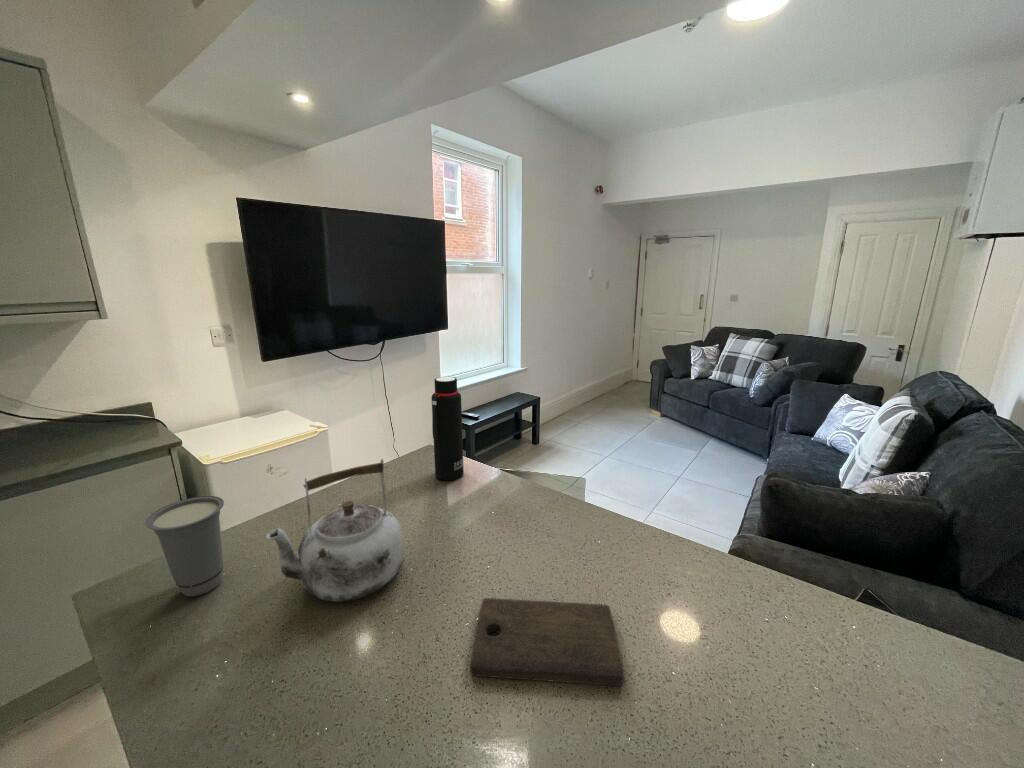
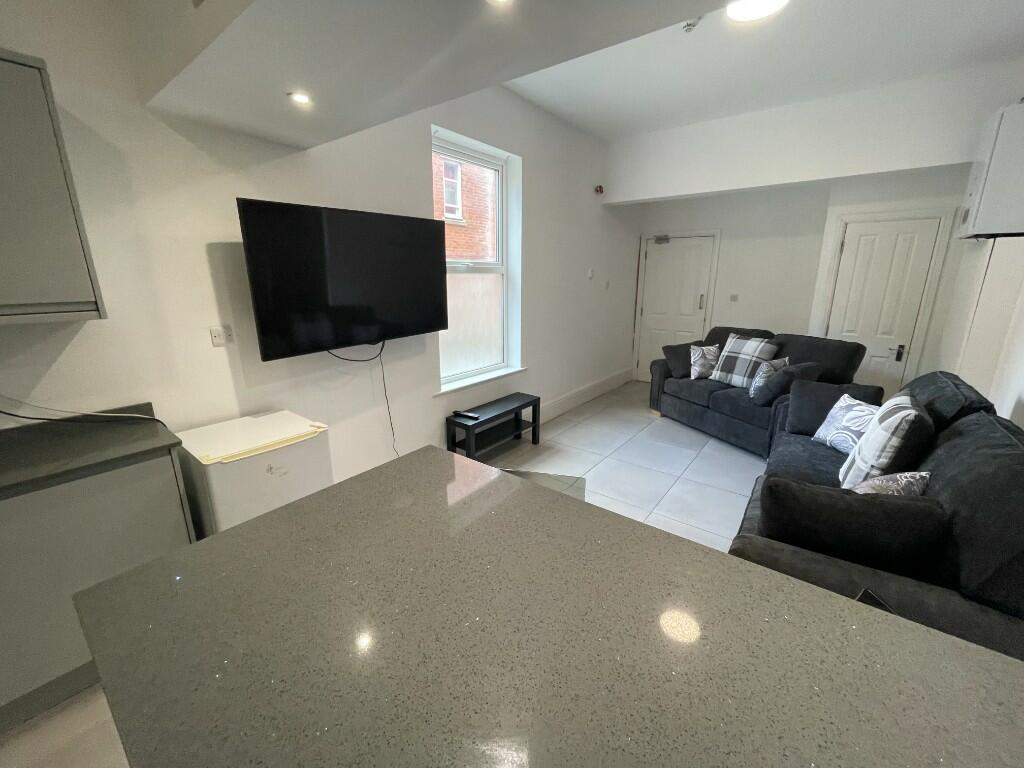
- cutting board (545, 637)
- water bottle (445, 428)
- cup (194, 549)
- kettle (337, 527)
